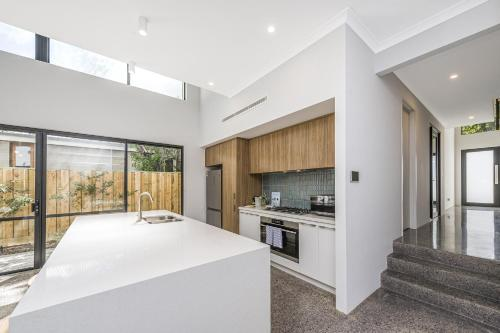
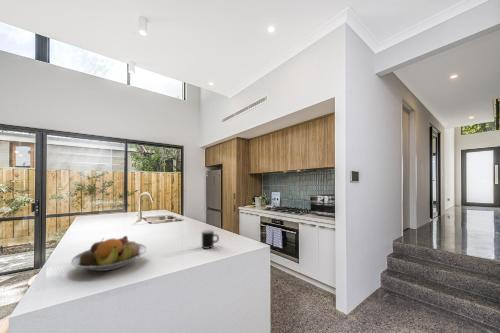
+ mug (210, 238)
+ fruit bowl (111, 250)
